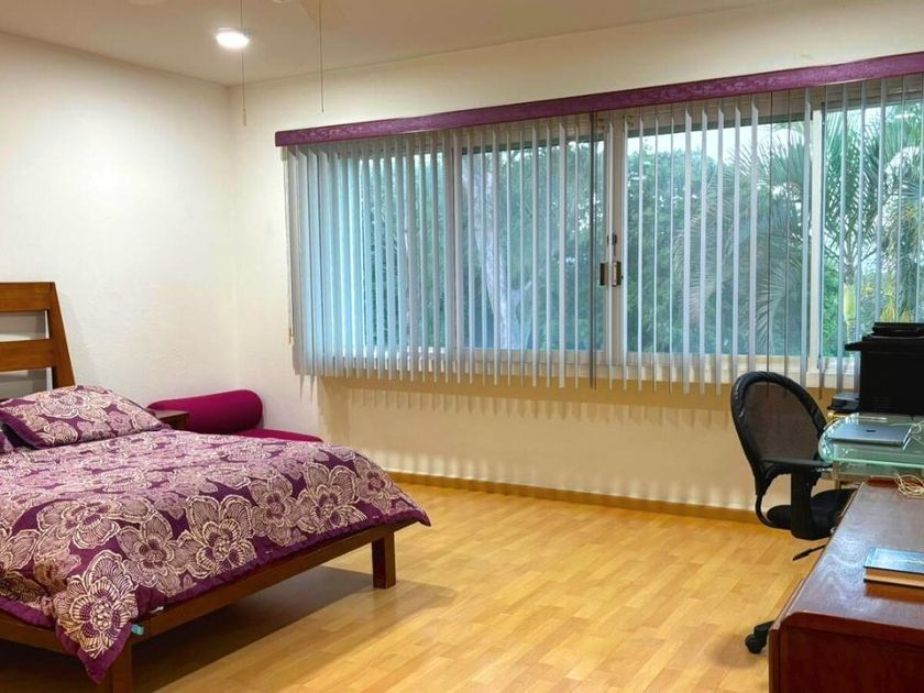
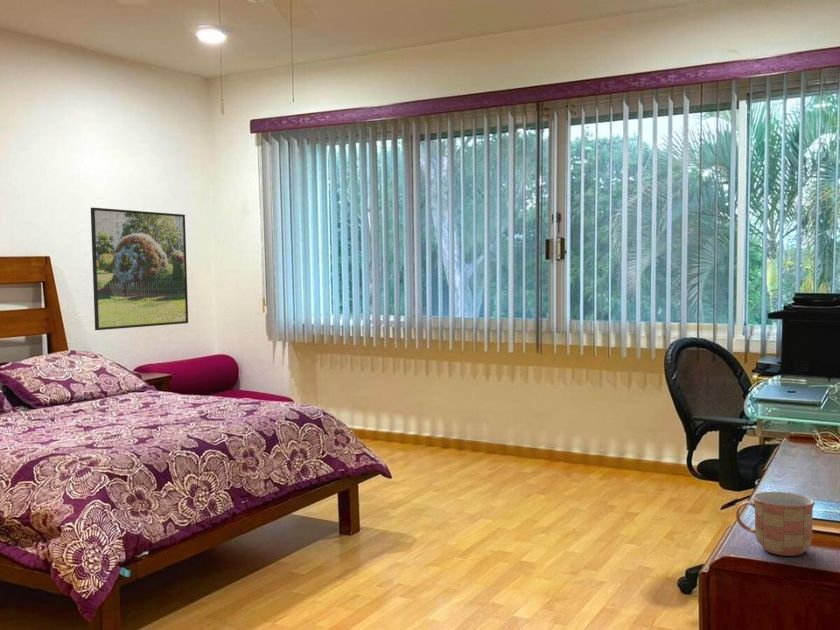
+ mug (774, 522)
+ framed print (142, 269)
